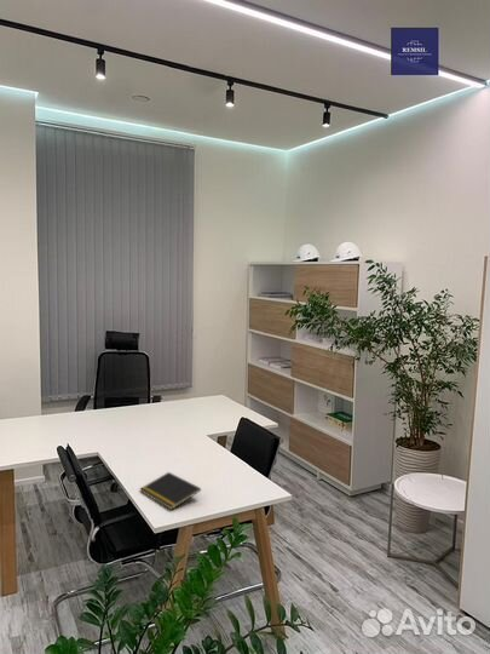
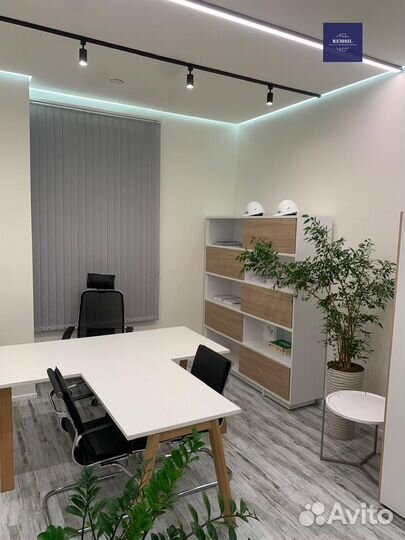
- notepad (169, 489)
